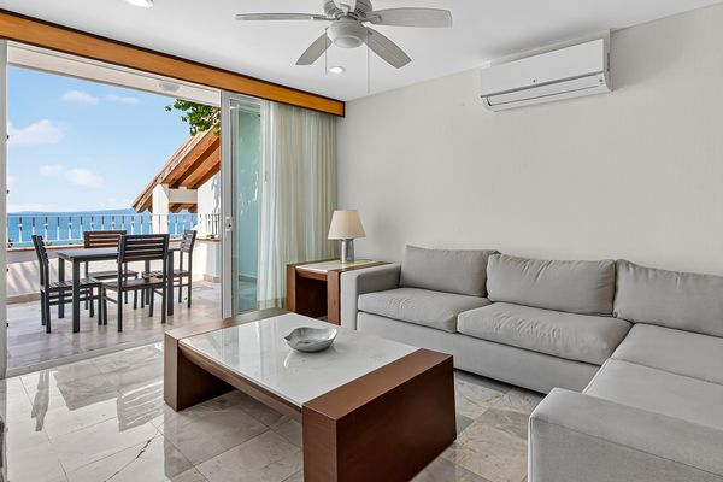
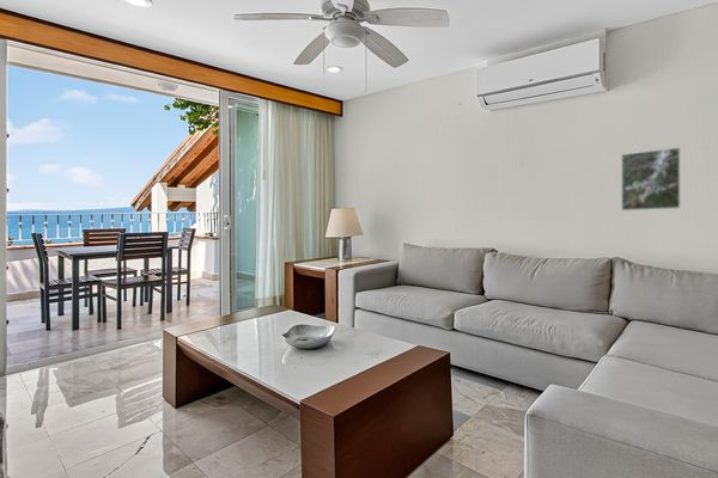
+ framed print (650, 180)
